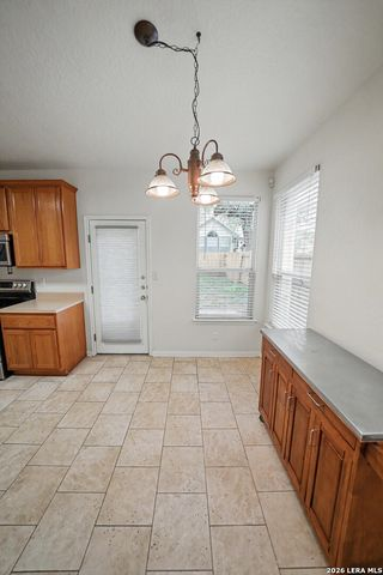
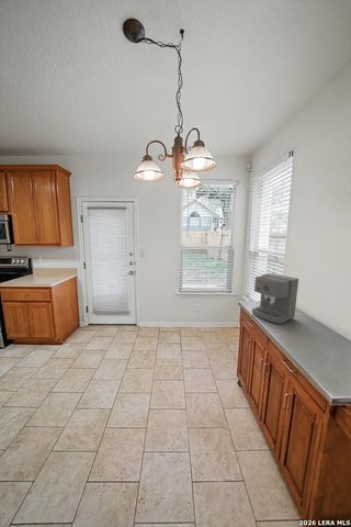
+ coffee maker (275, 298)
